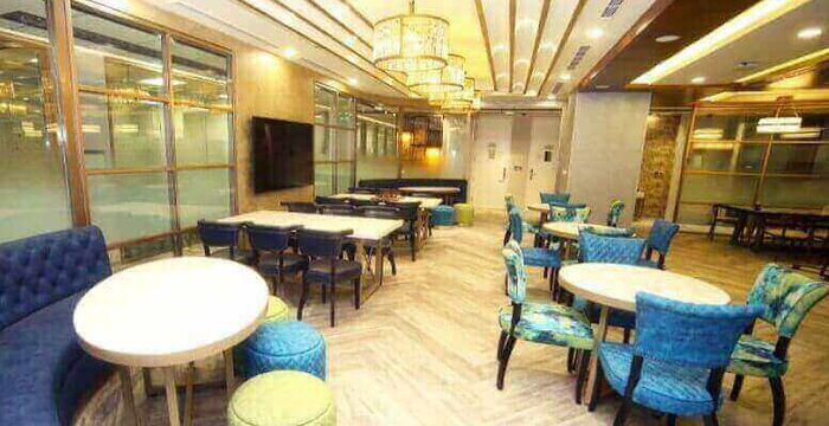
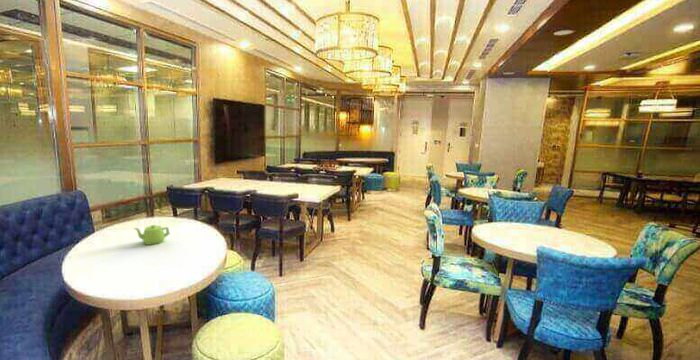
+ teapot (152, 233)
